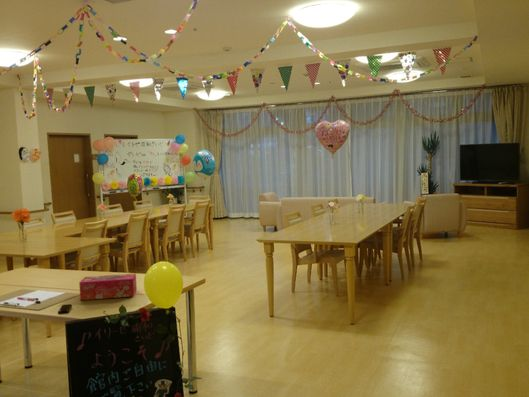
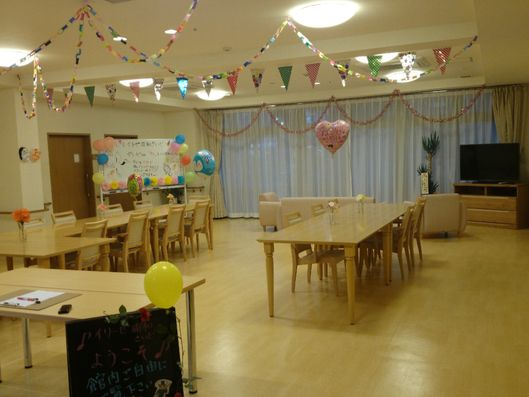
- tissue box (108, 286)
